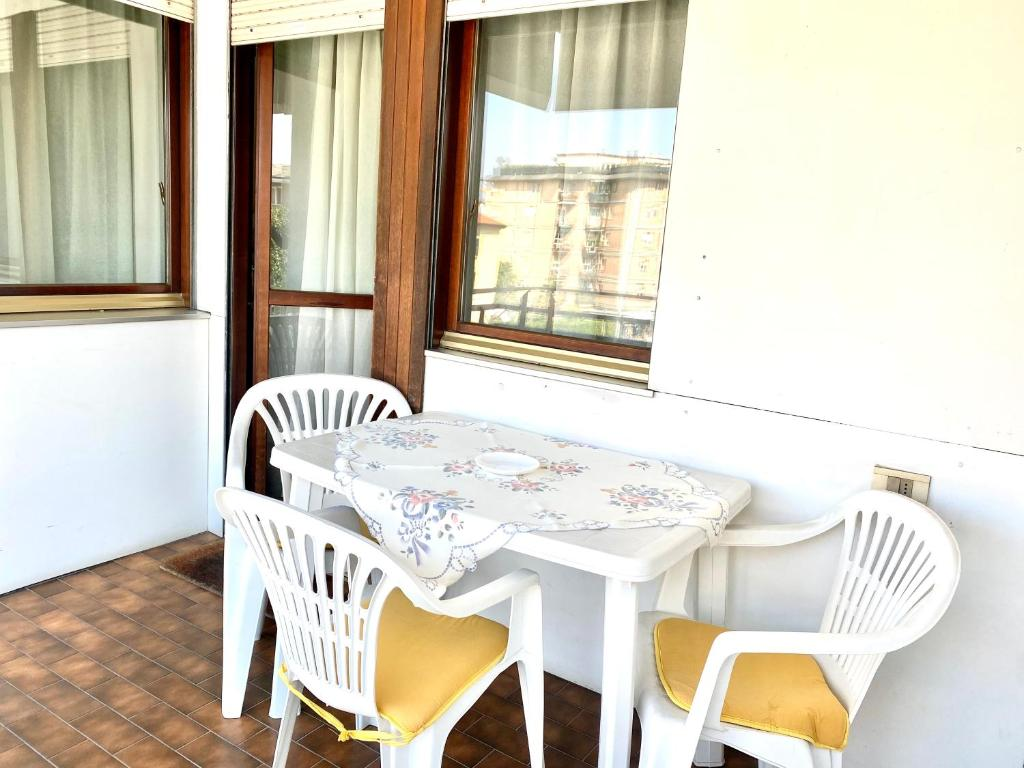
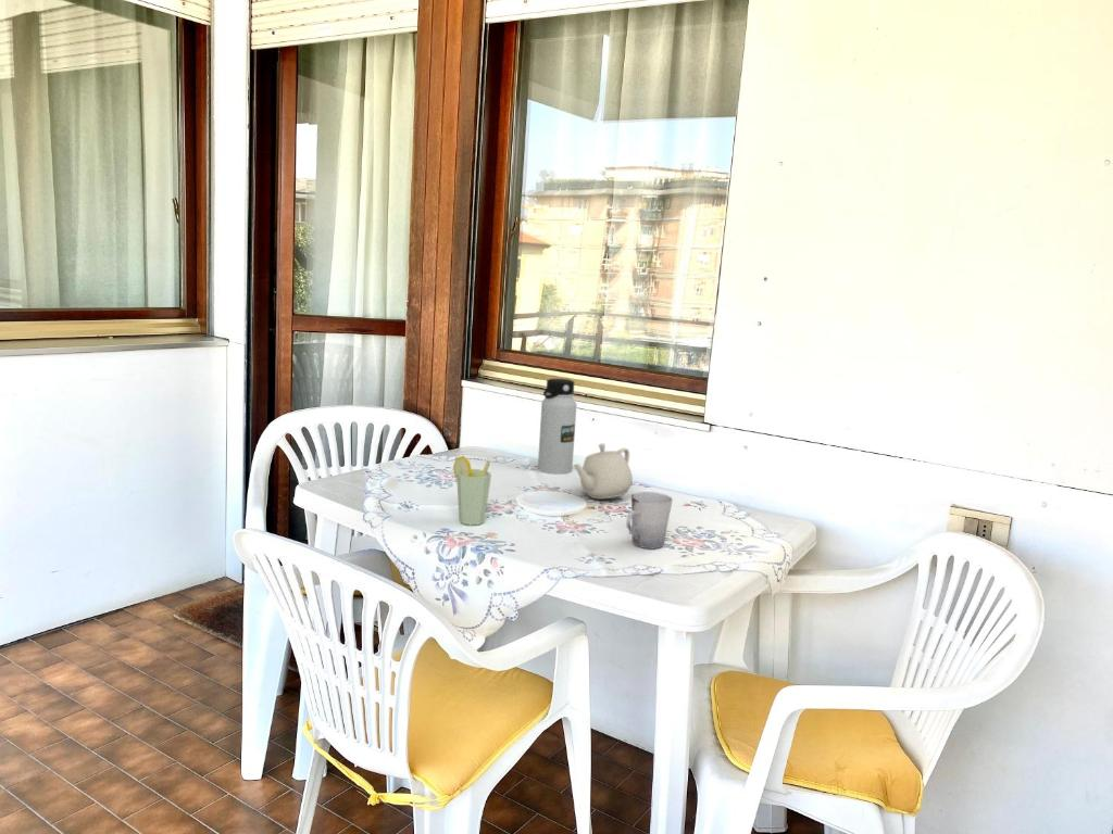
+ cup (645, 521)
+ cup (470, 488)
+ teapot (603, 471)
+ water bottle (558, 426)
